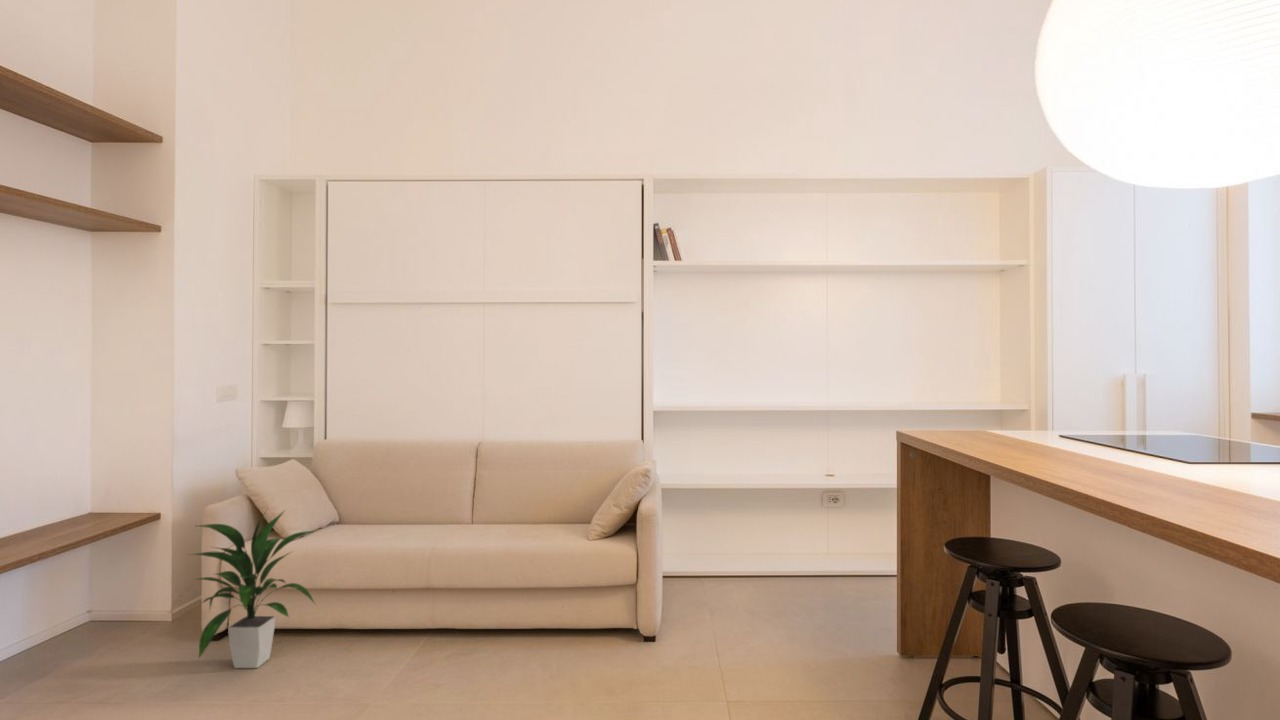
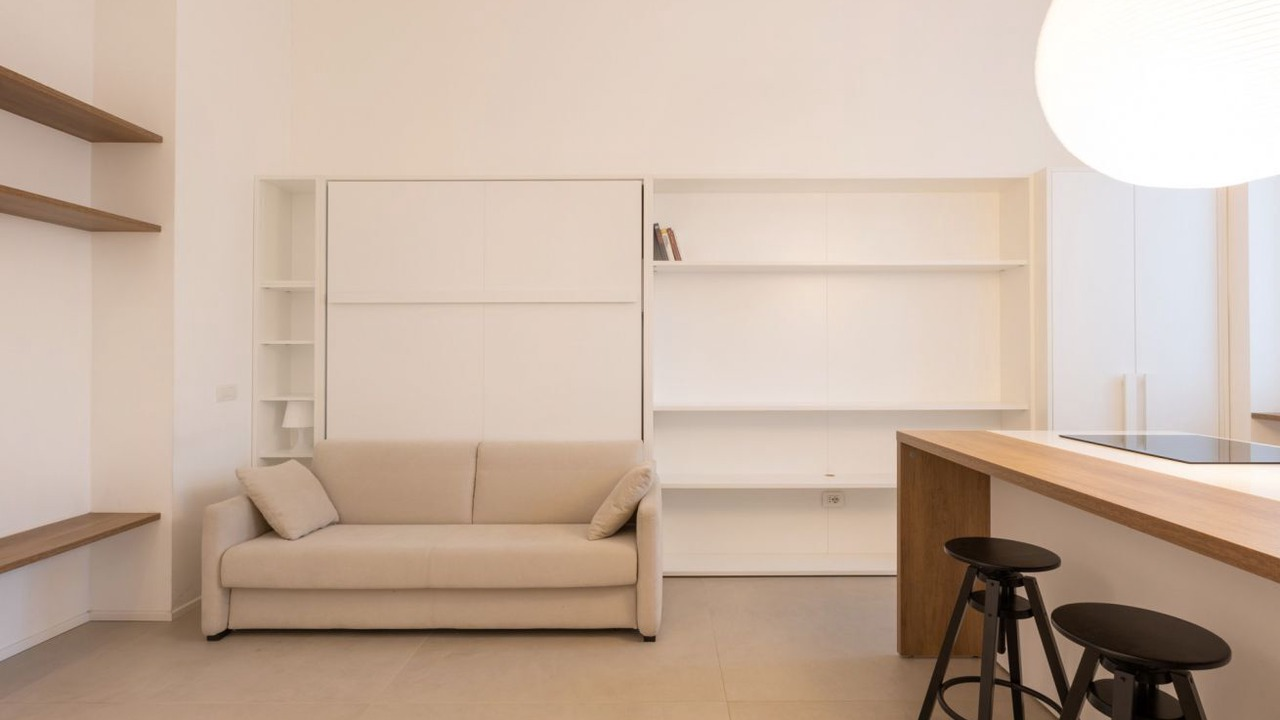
- indoor plant (246, 586)
